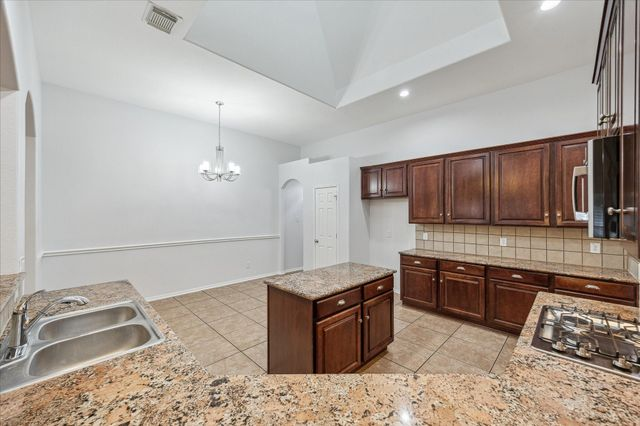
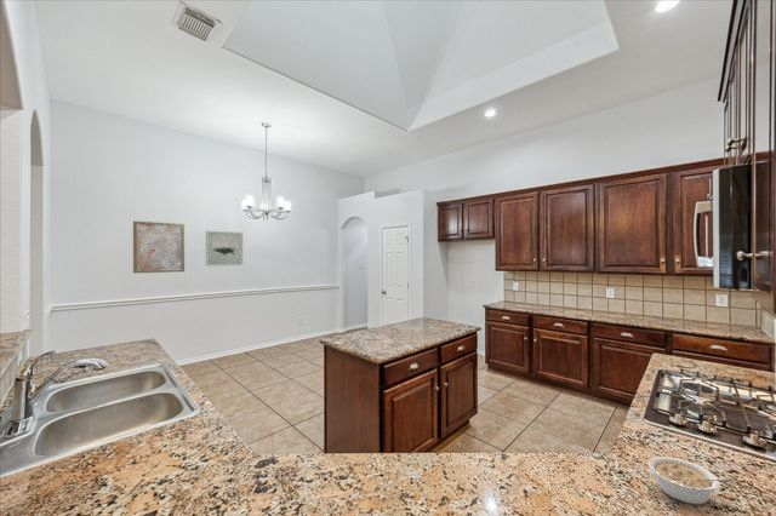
+ wall art (224, 248)
+ wall art (159, 247)
+ legume (684, 478)
